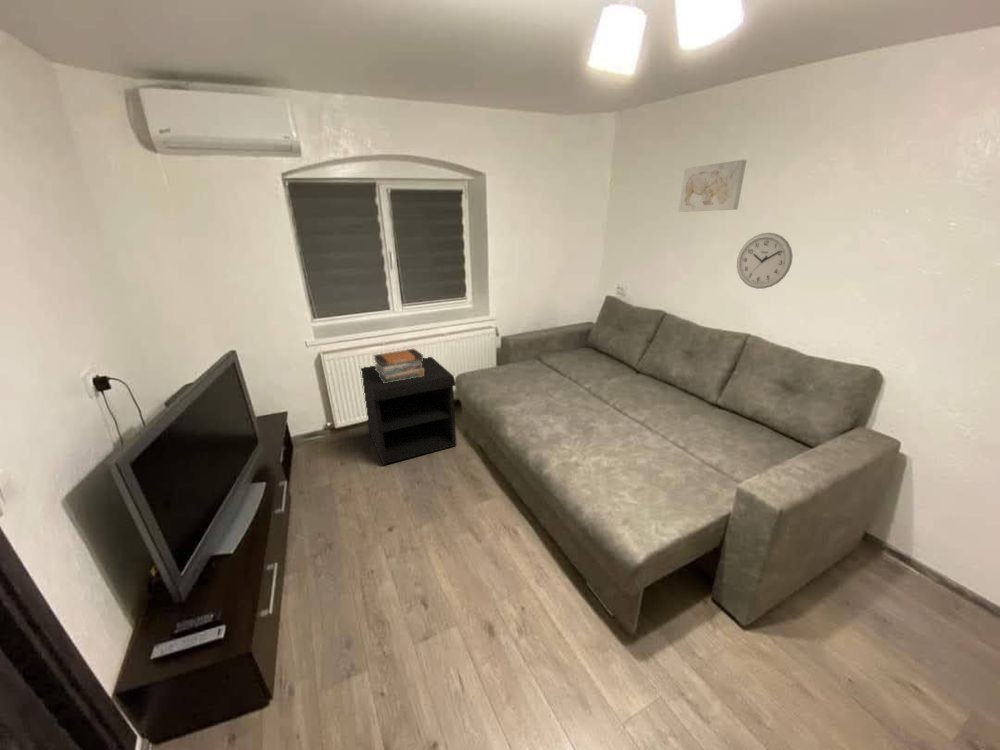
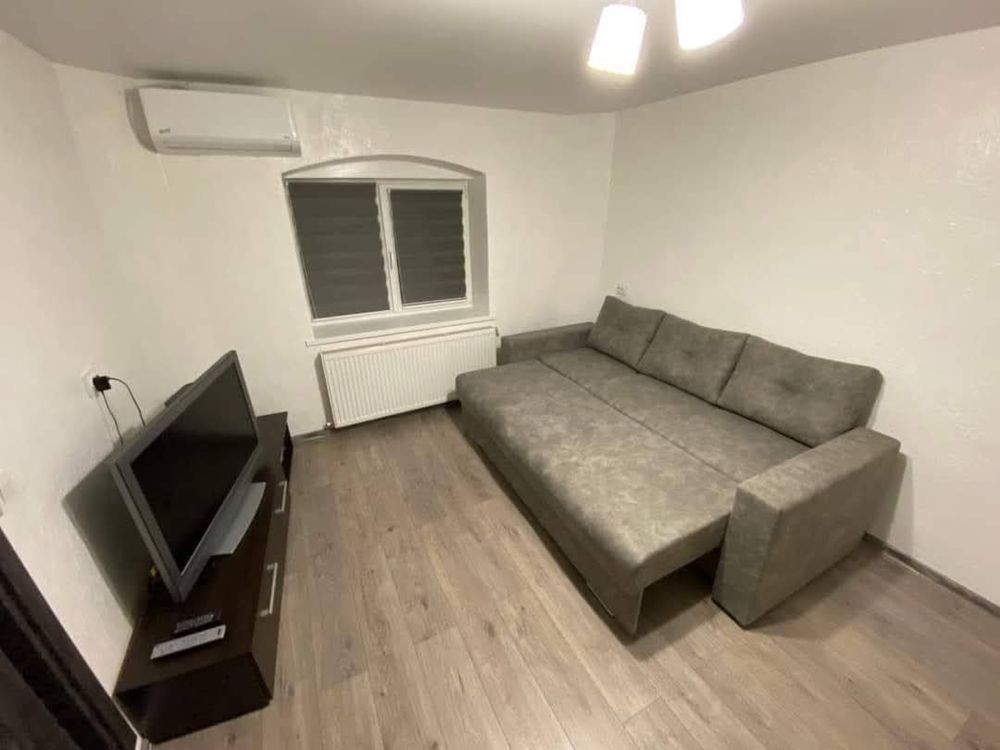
- wall clock (762, 261)
- wall art (709, 187)
- nightstand (408, 406)
- book stack (399, 365)
